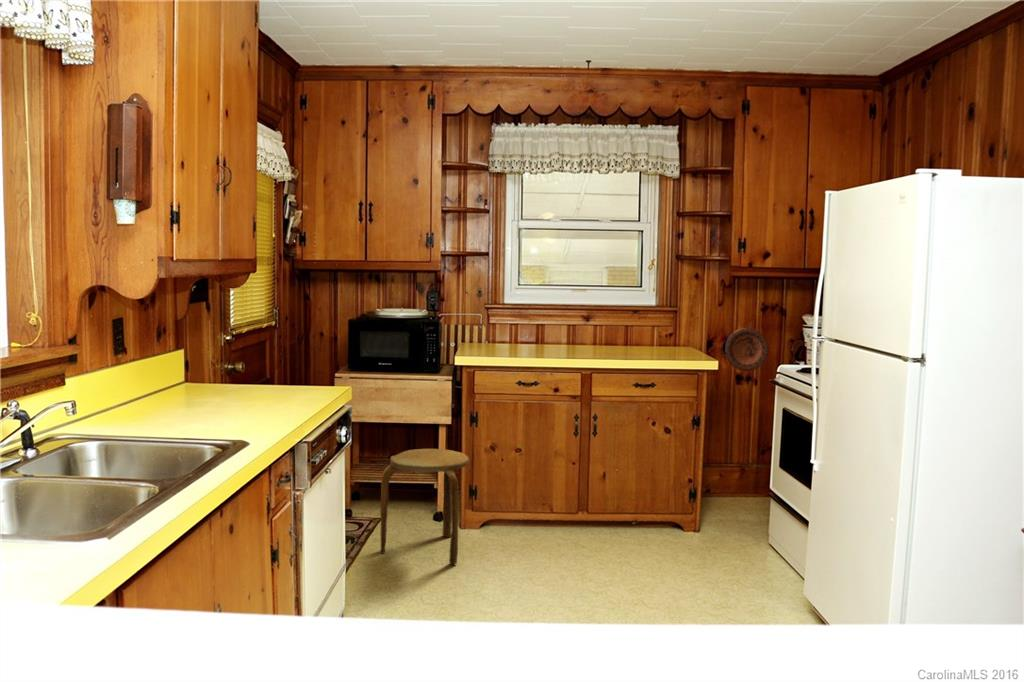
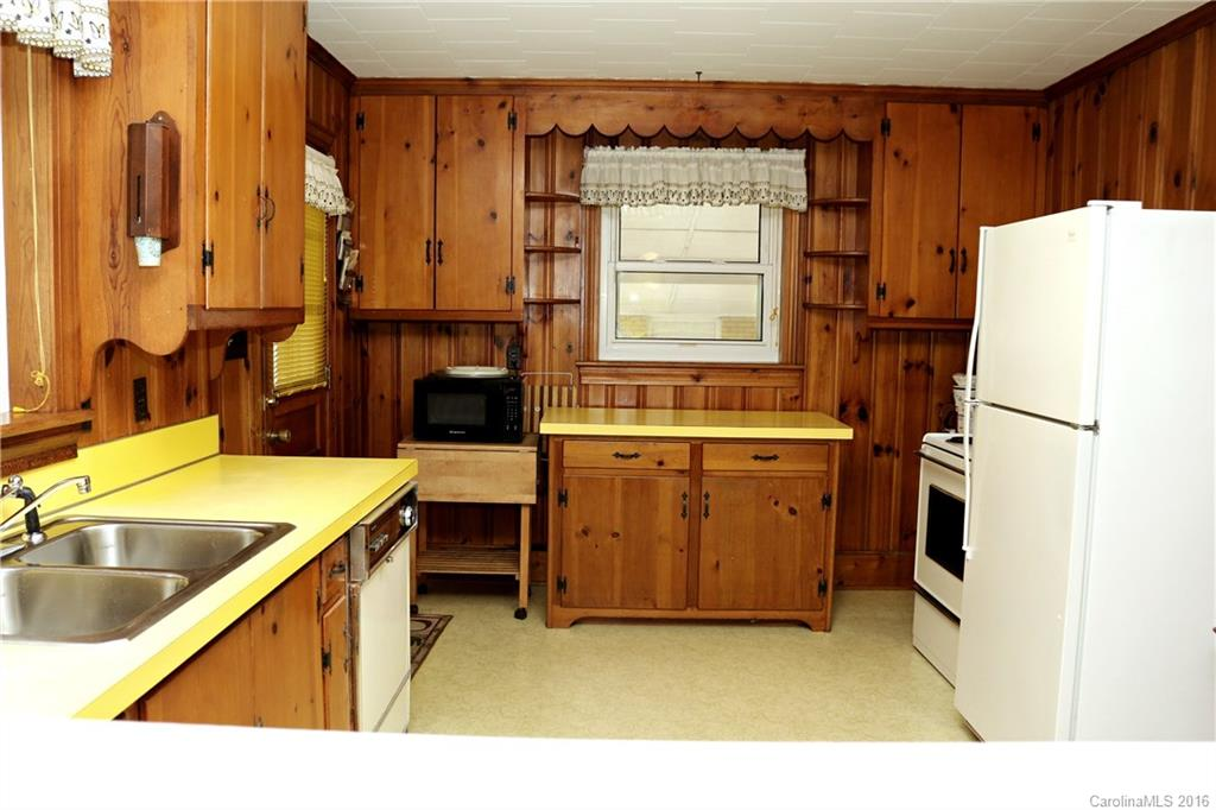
- decorative plate (746, 349)
- stool (443, 502)
